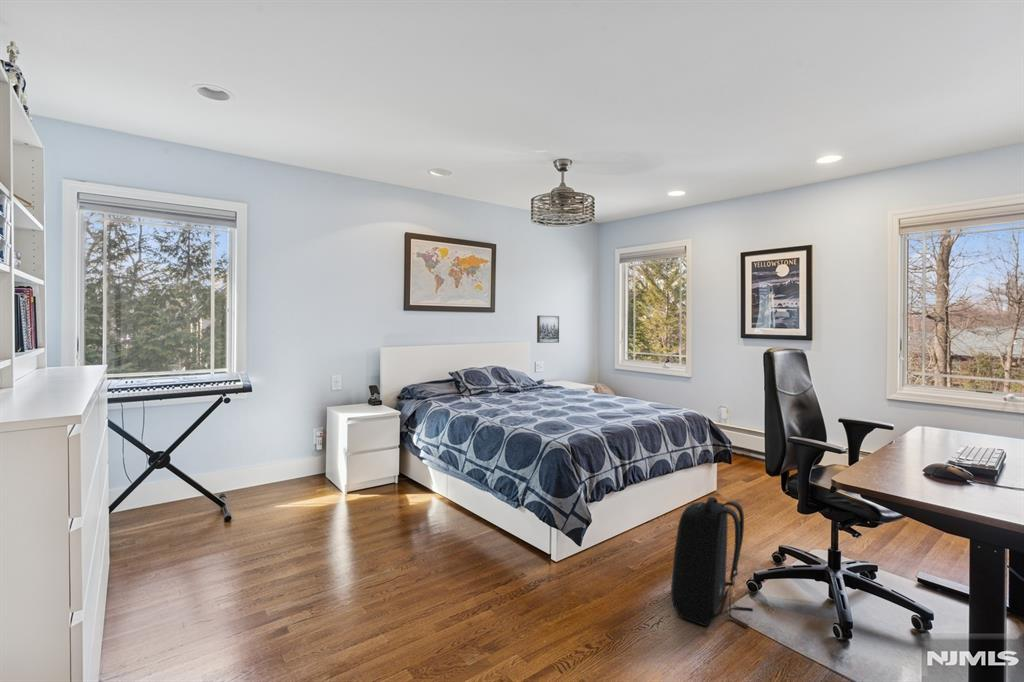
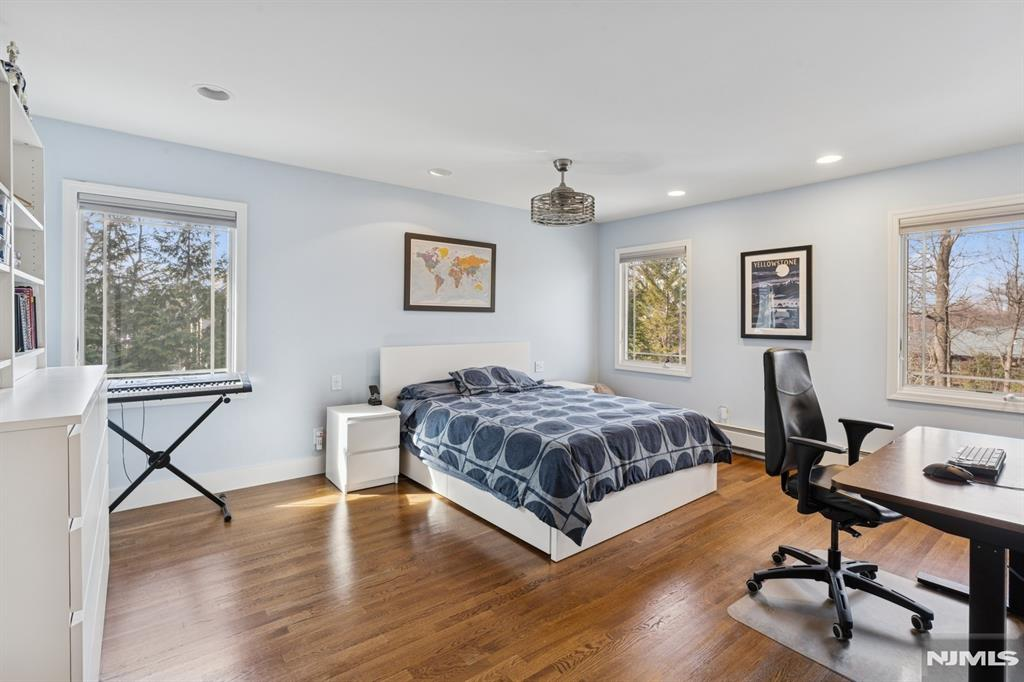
- backpack (712, 551)
- wall art (548, 329)
